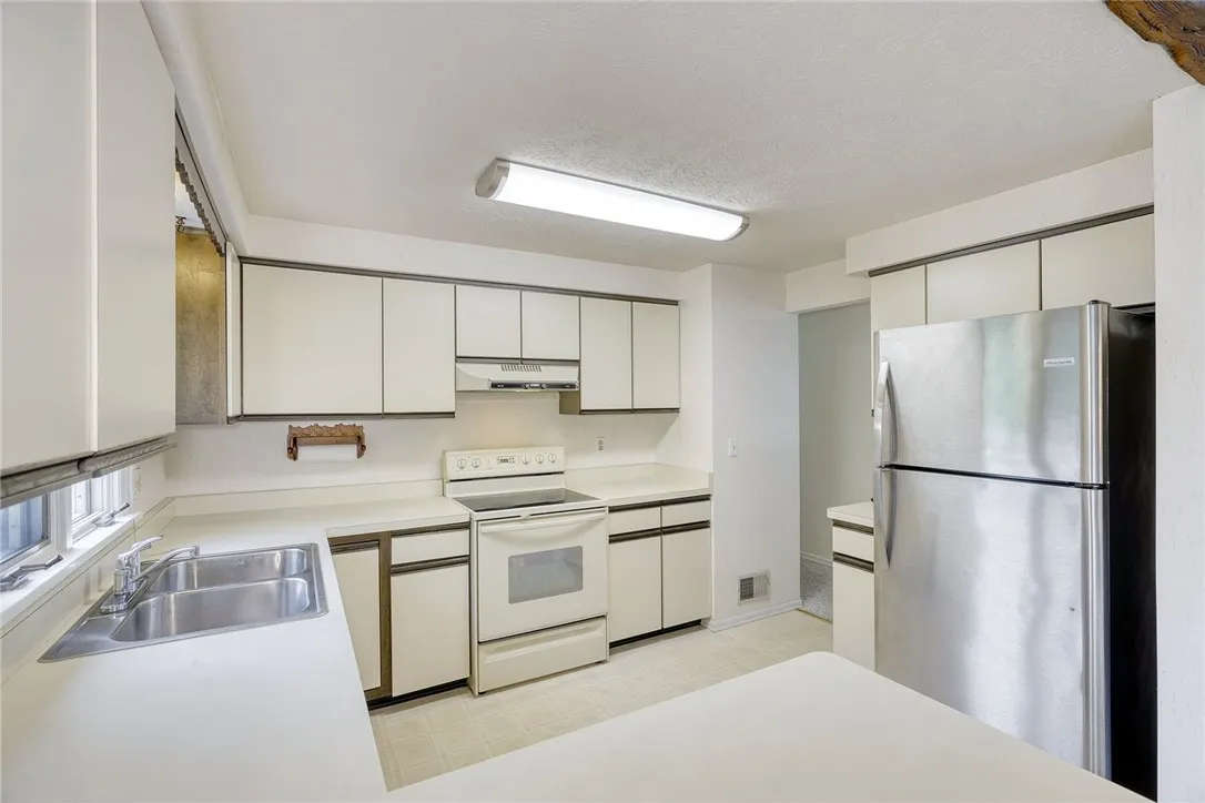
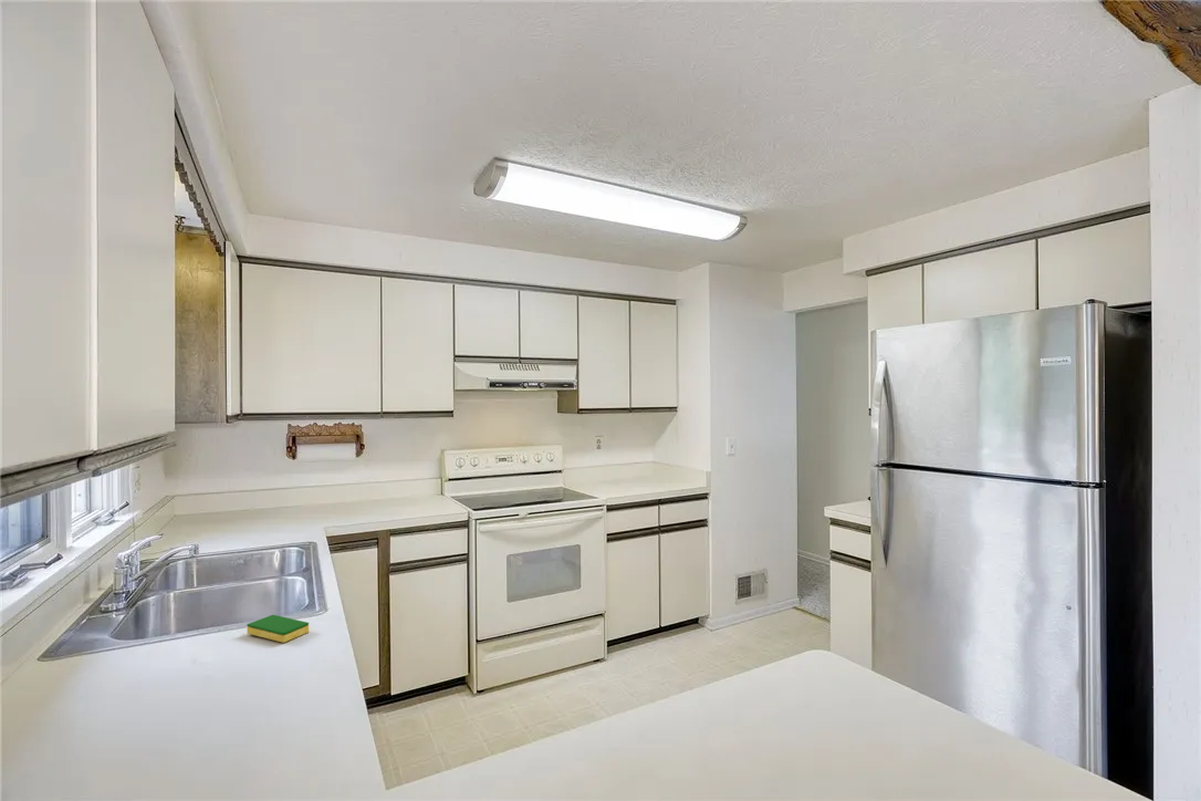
+ dish sponge (278, 627)
